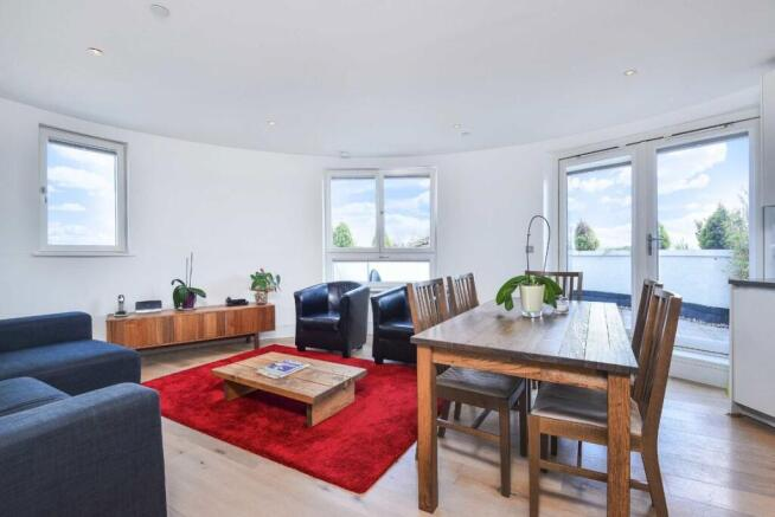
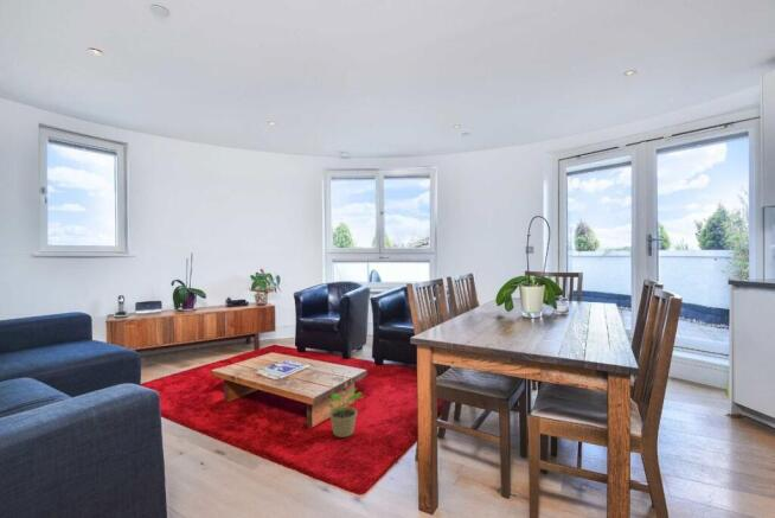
+ potted plant (341, 409)
